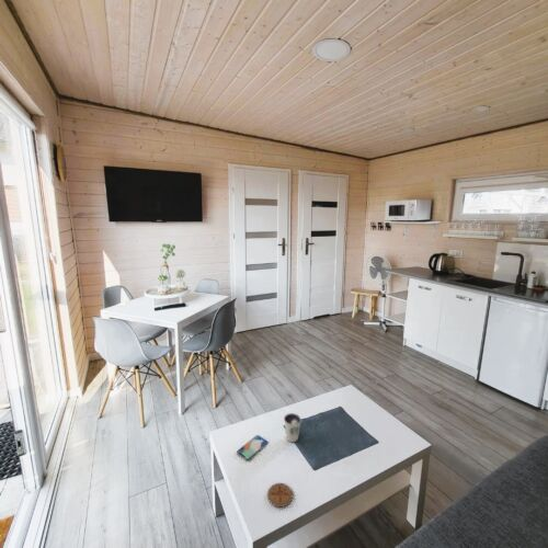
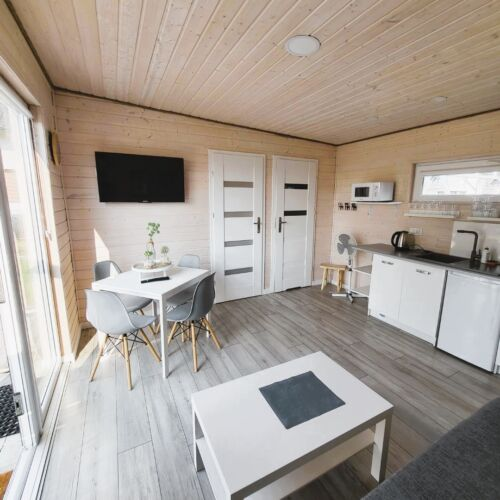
- coaster (279, 494)
- dixie cup (292, 427)
- smartphone (252, 446)
